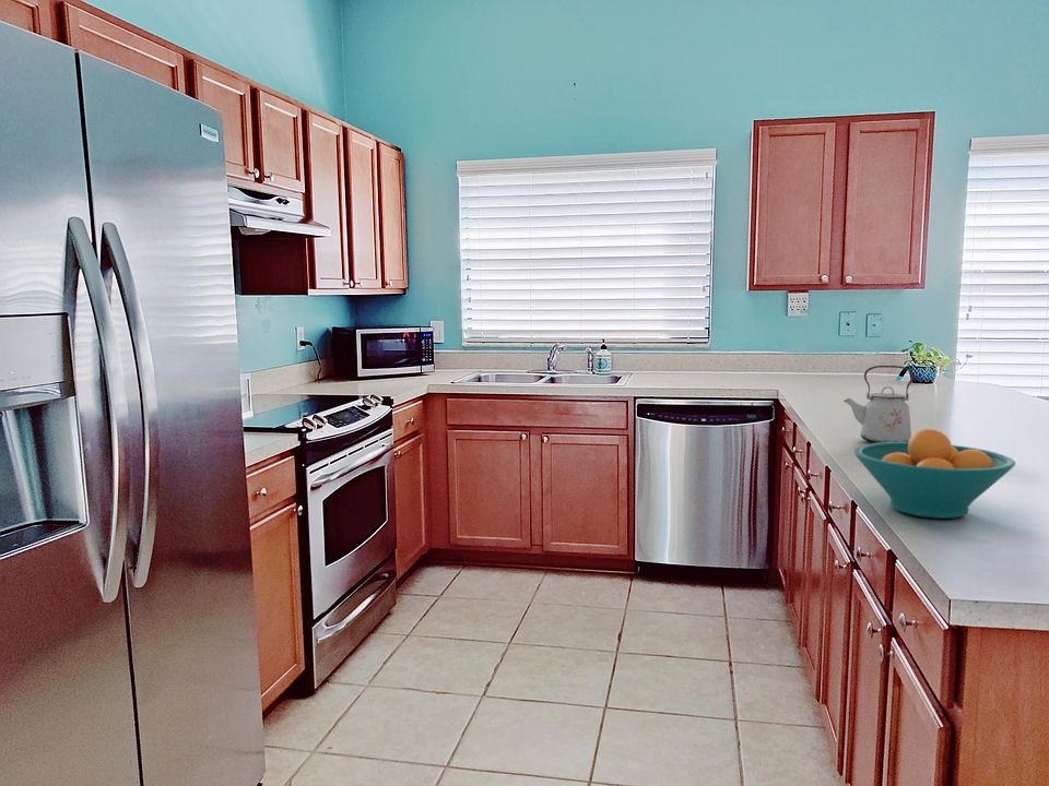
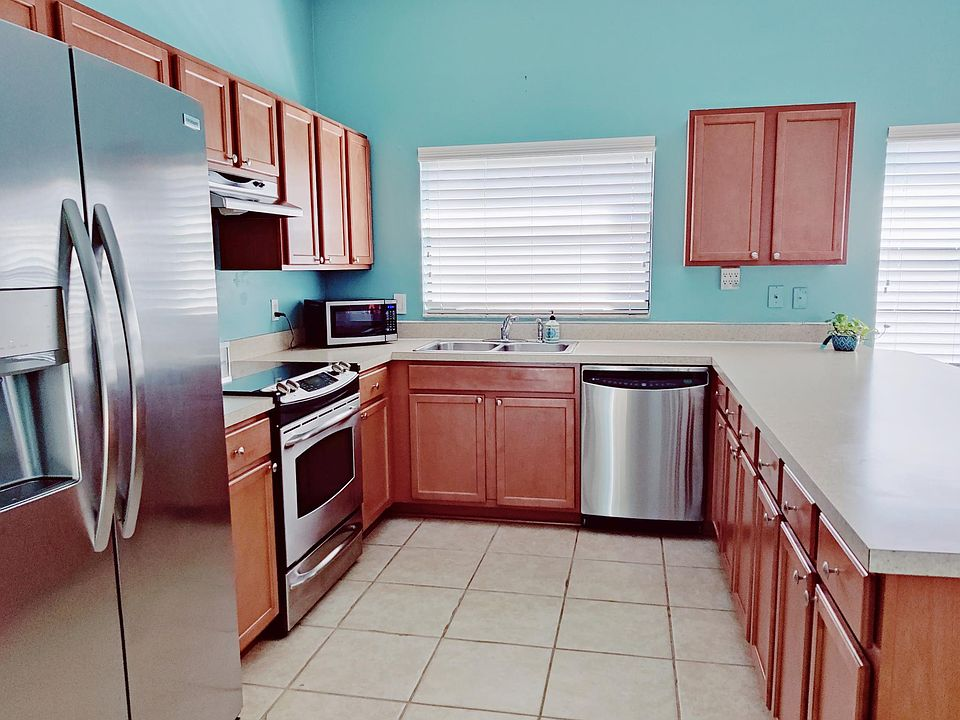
- kettle (877, 404)
- fruit bowl (930, 469)
